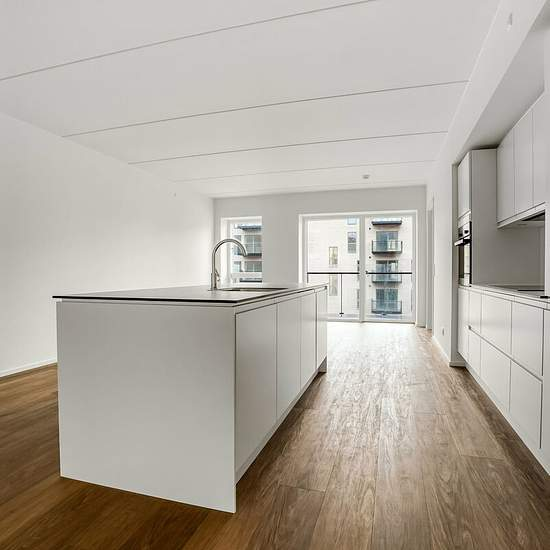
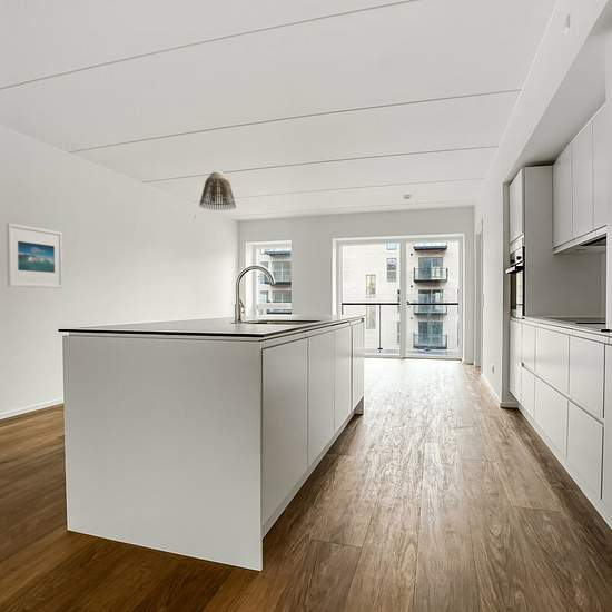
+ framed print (36, 257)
+ lamp shade (218, 189)
